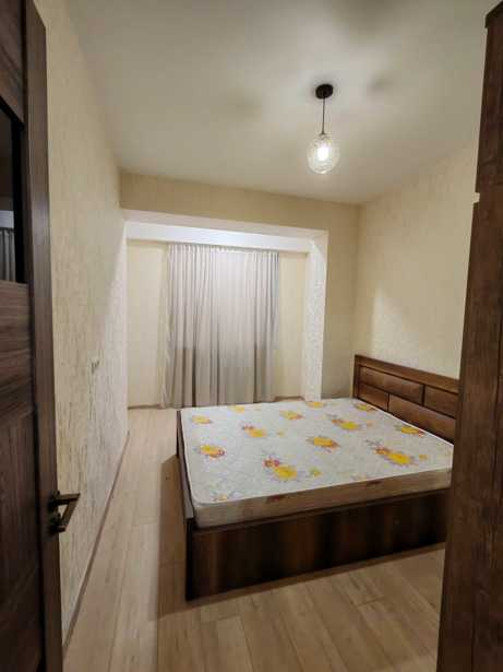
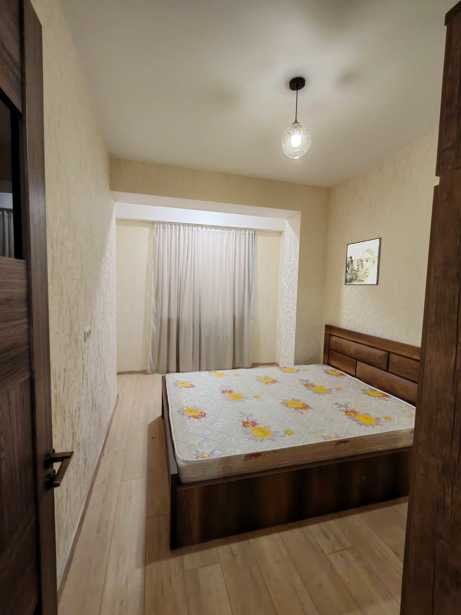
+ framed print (361, 263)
